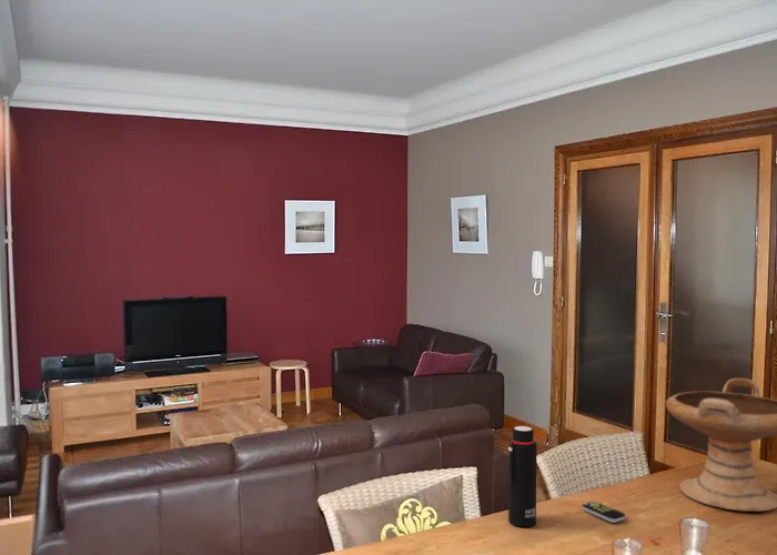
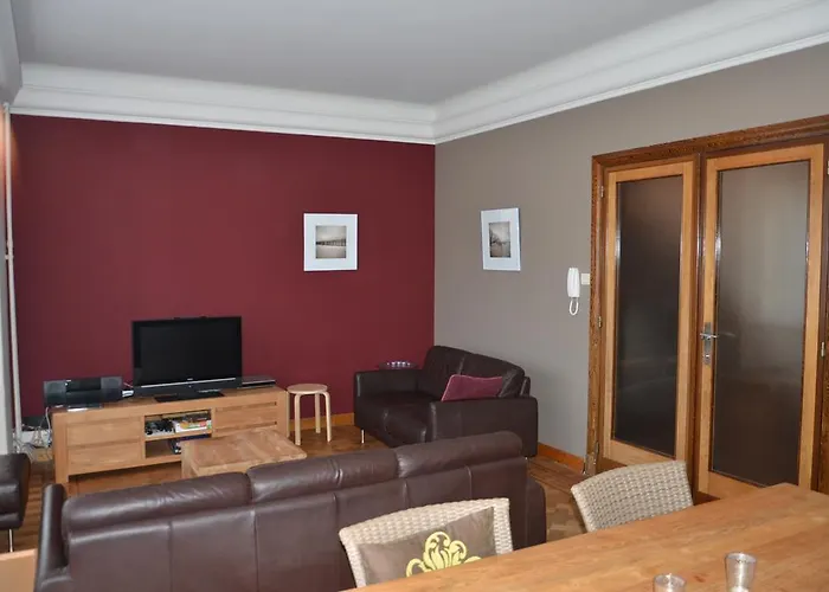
- decorative bowl (729, 441)
- water bottle (519, 475)
- remote control (603, 511)
